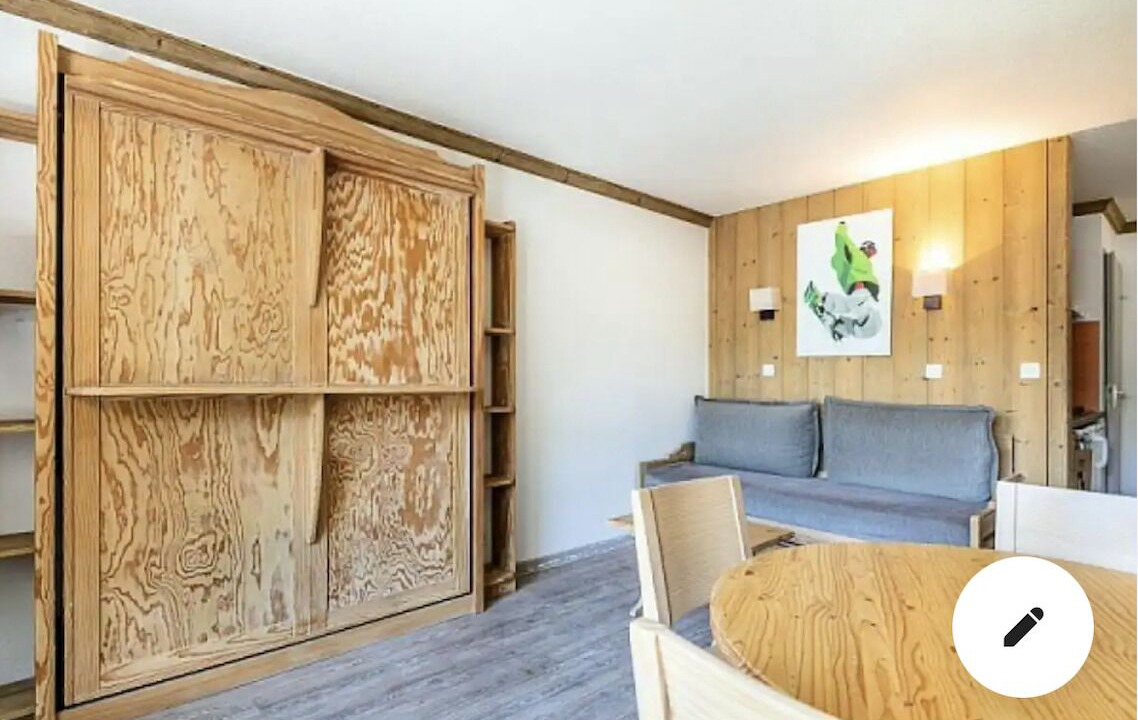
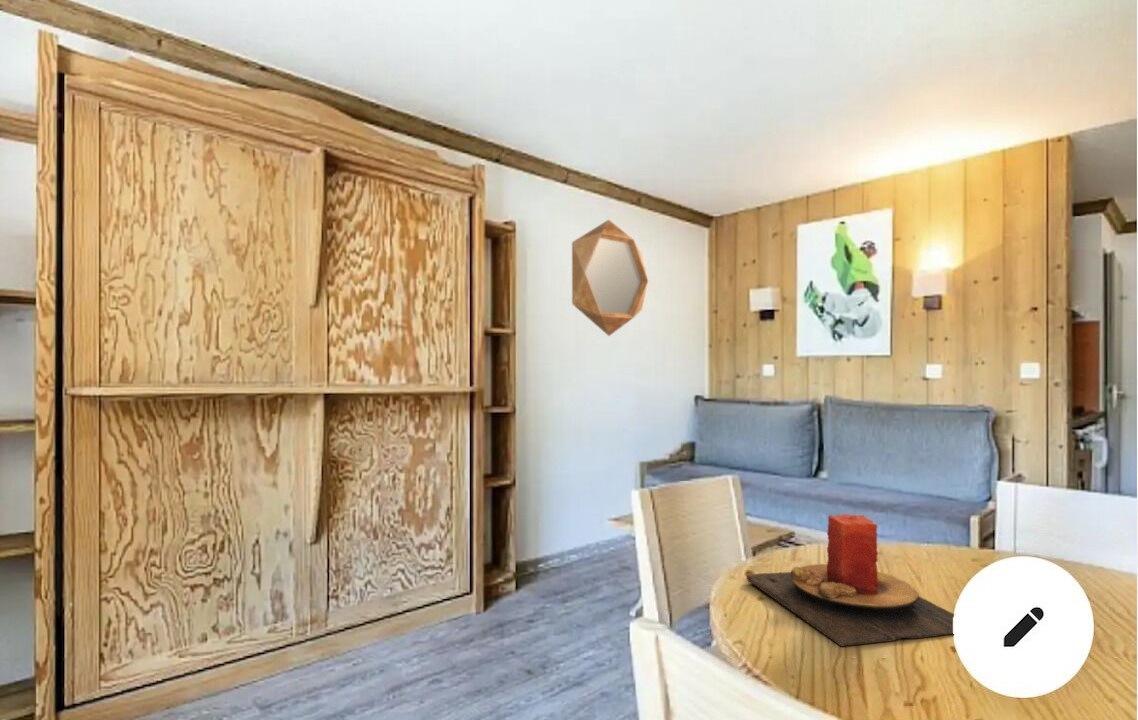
+ home mirror (613, 277)
+ candle (852, 560)
